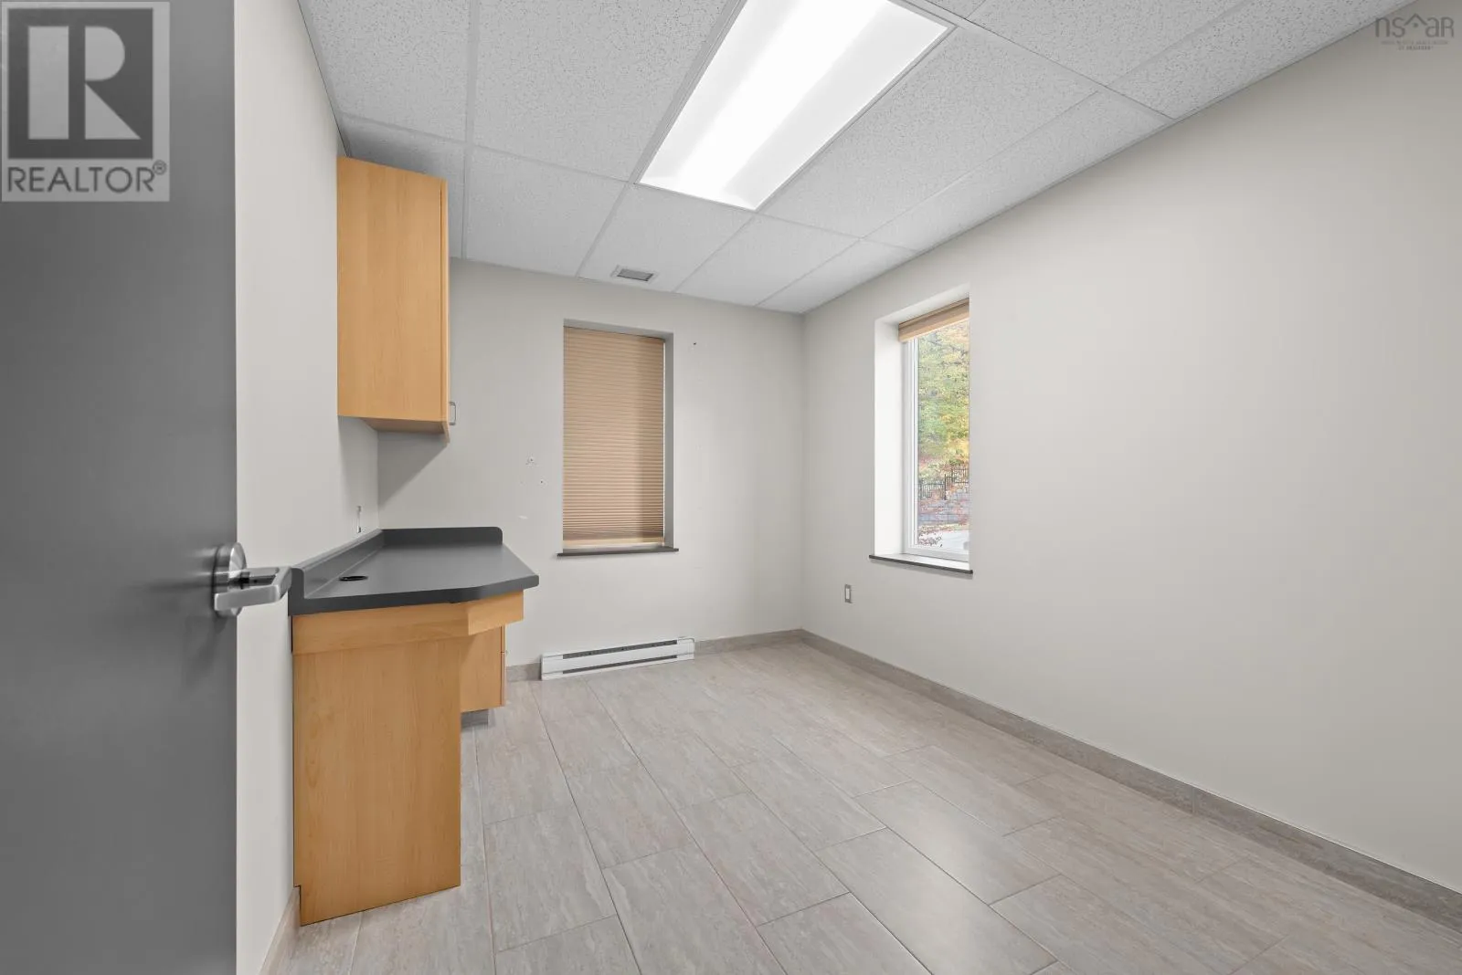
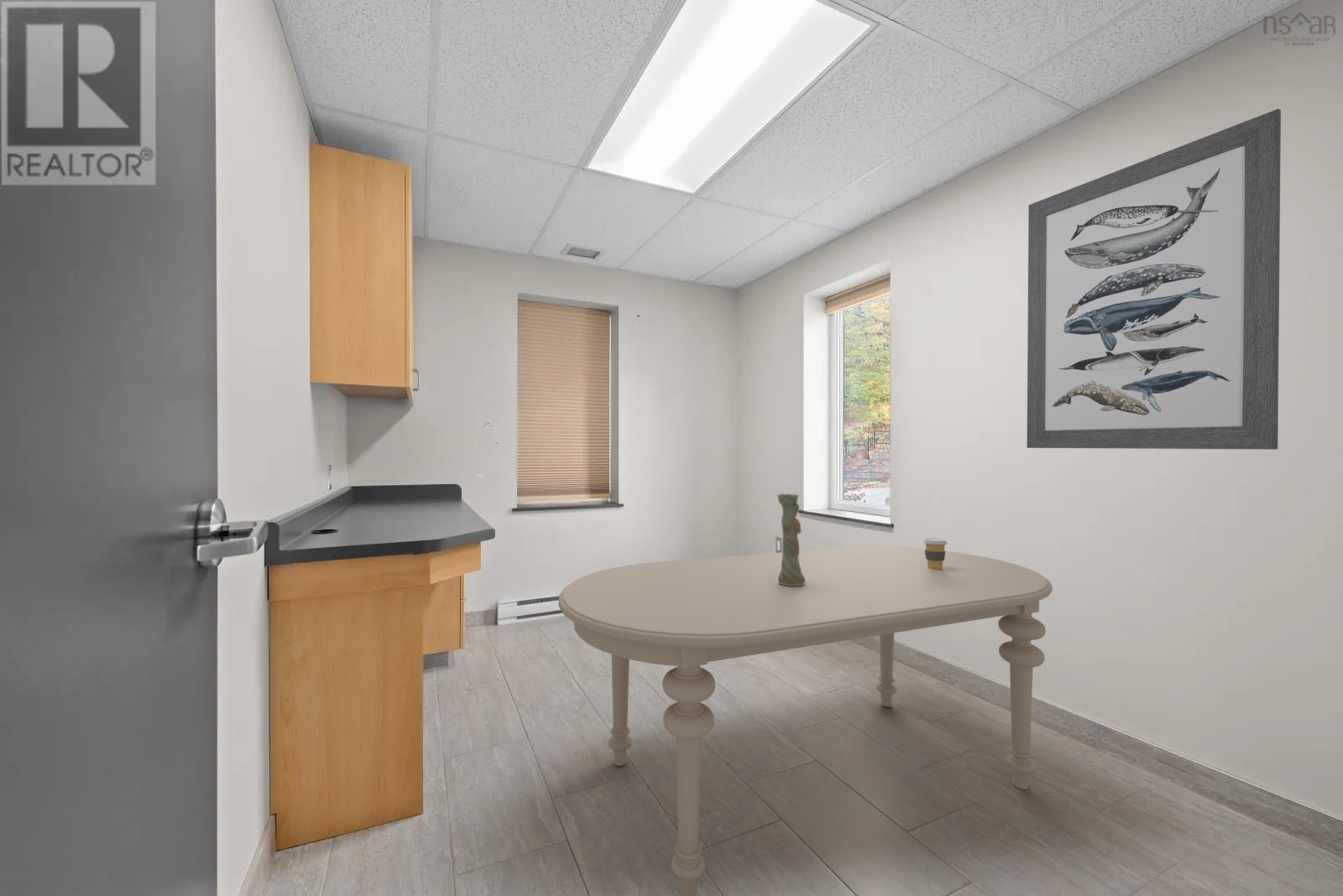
+ vase (791, 539)
+ coffee cup (935, 553)
+ wall art (1132, 307)
+ dining table (813, 645)
